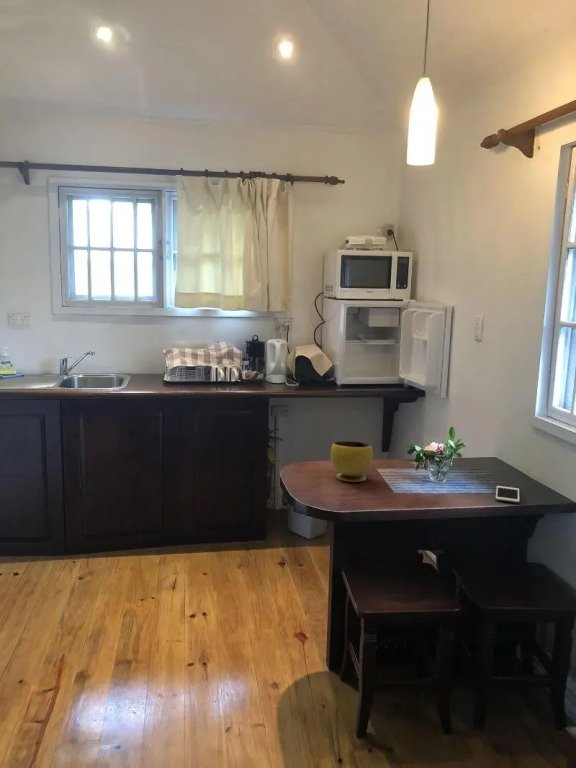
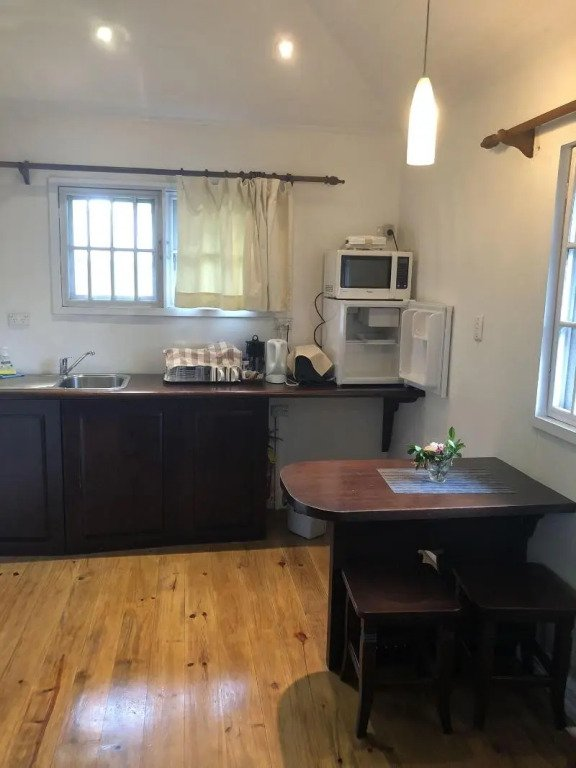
- bowl (351, 460)
- cell phone (507, 493)
